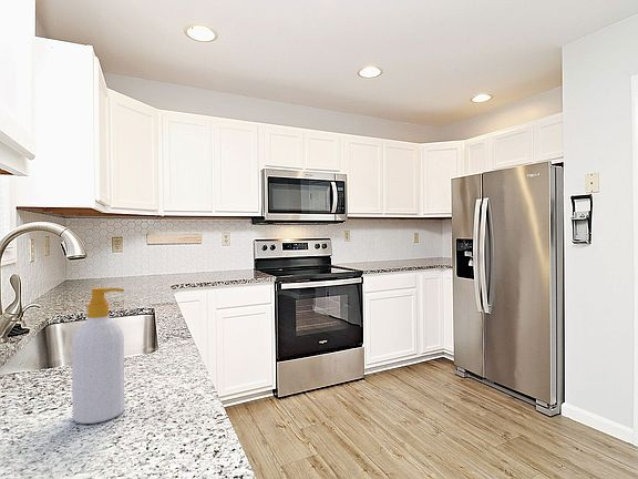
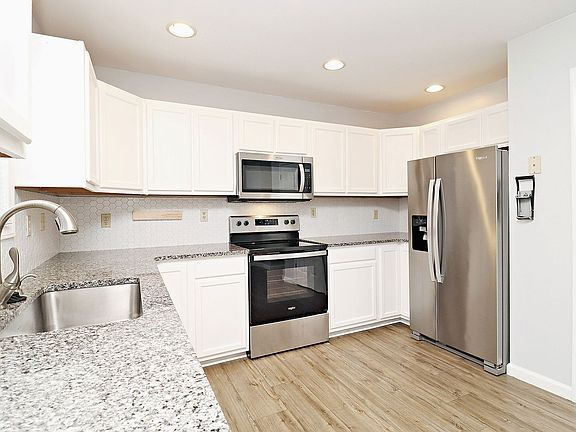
- soap bottle (100, 350)
